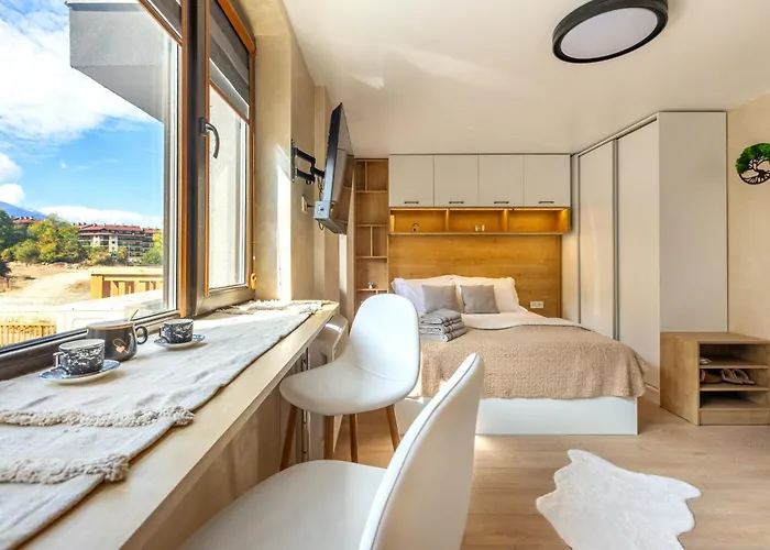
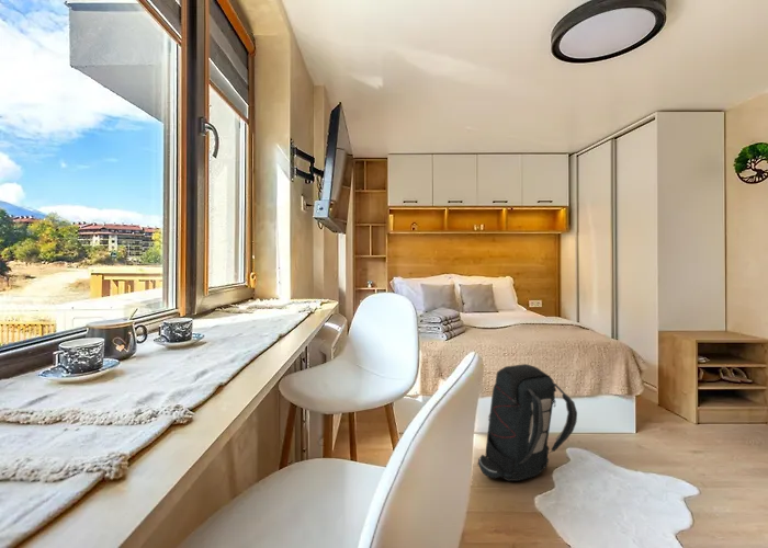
+ backpack (526, 423)
